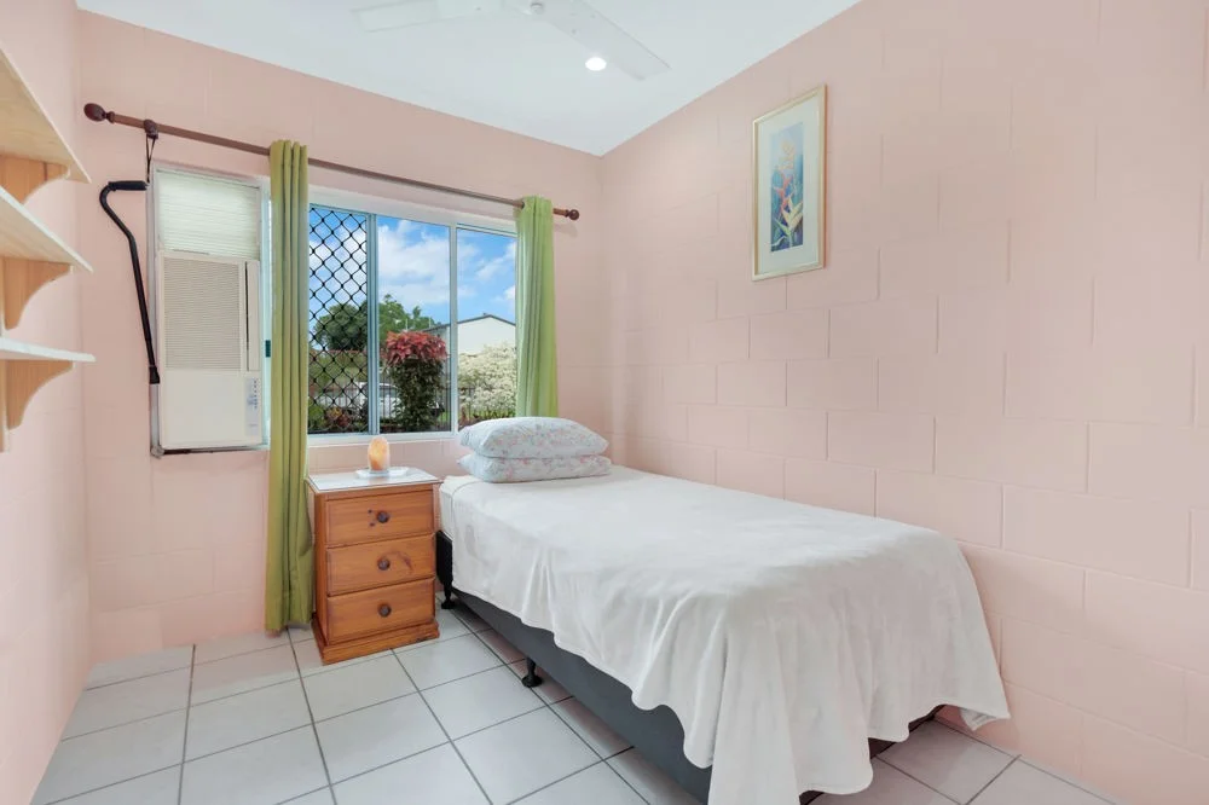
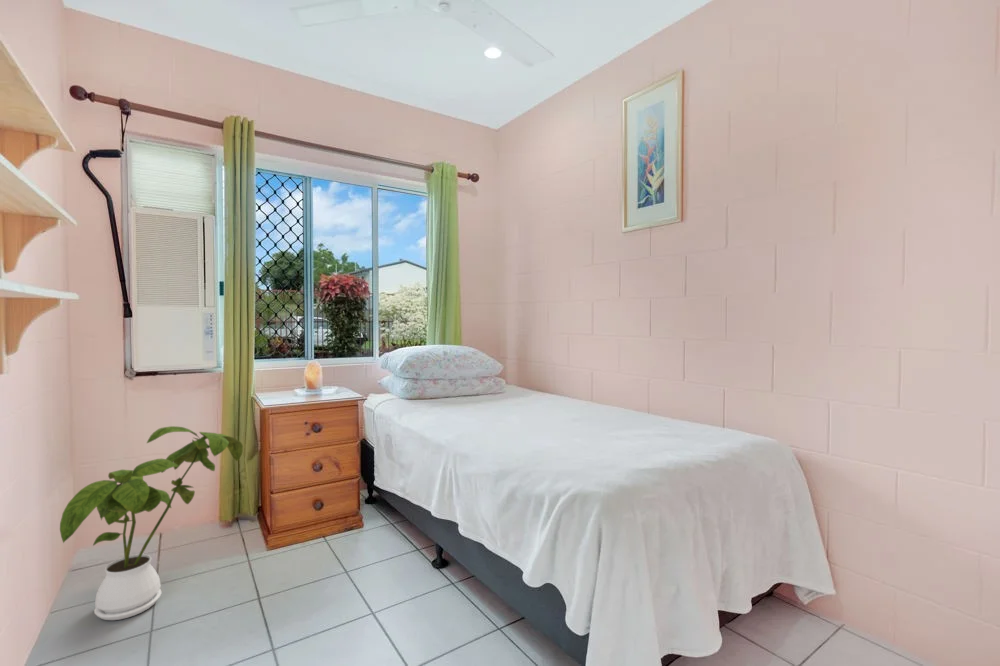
+ house plant (164, 511)
